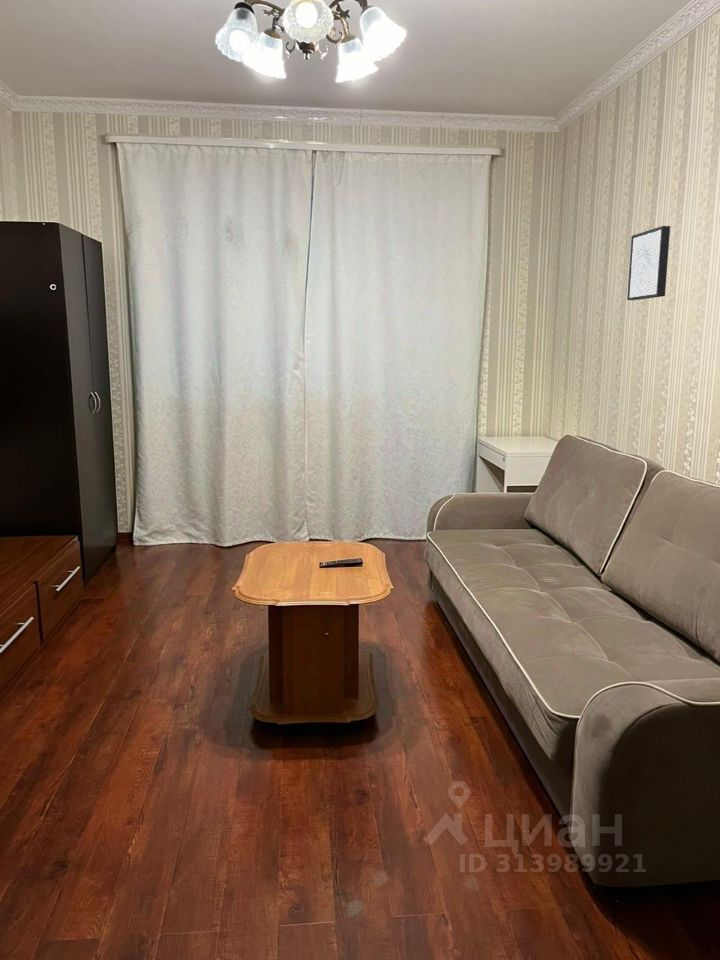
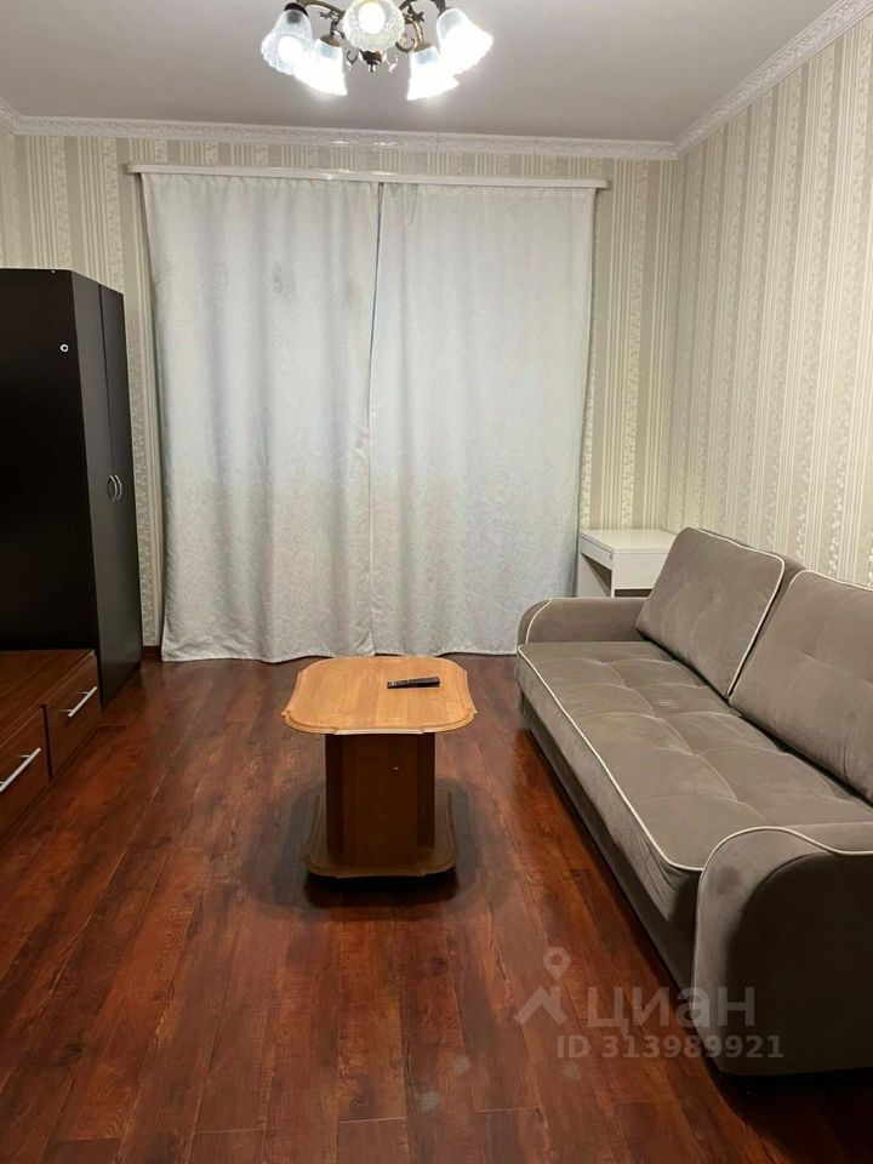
- wall art (647, 264)
